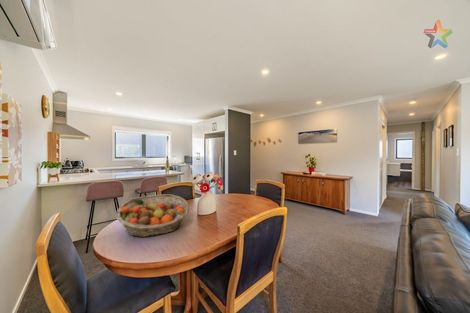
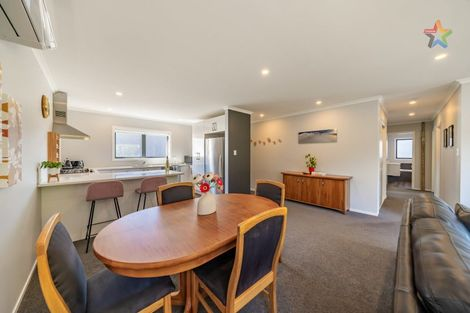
- fruit basket (155, 213)
